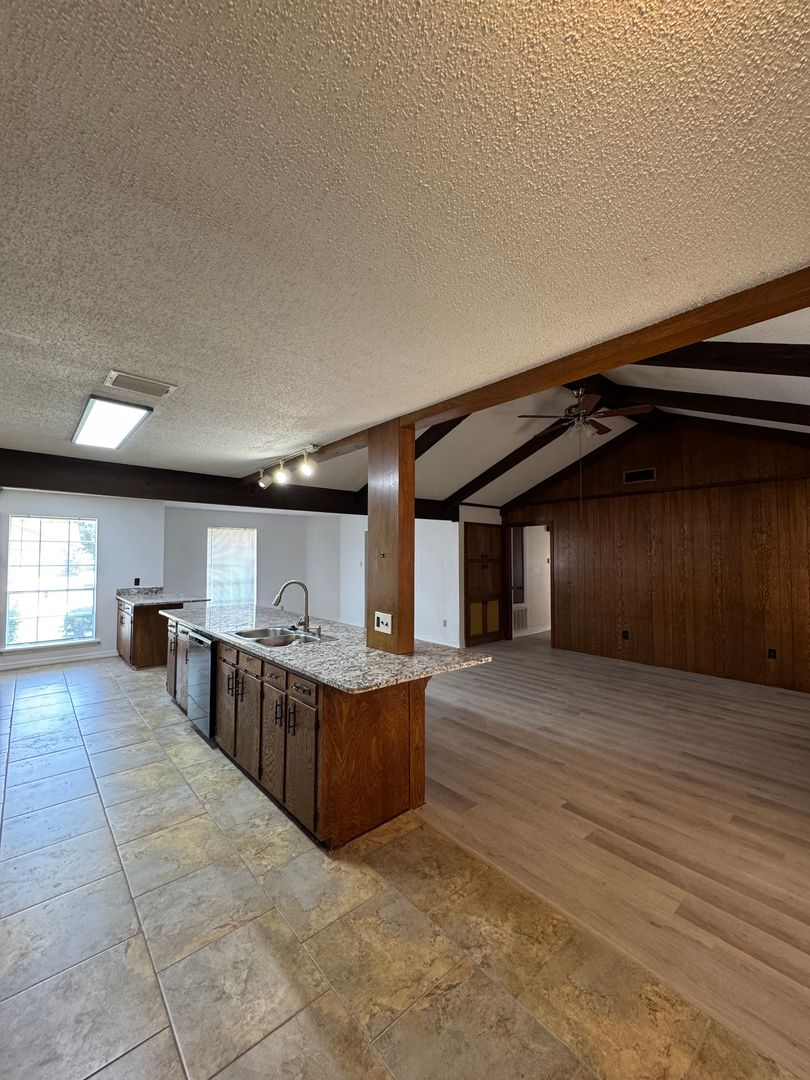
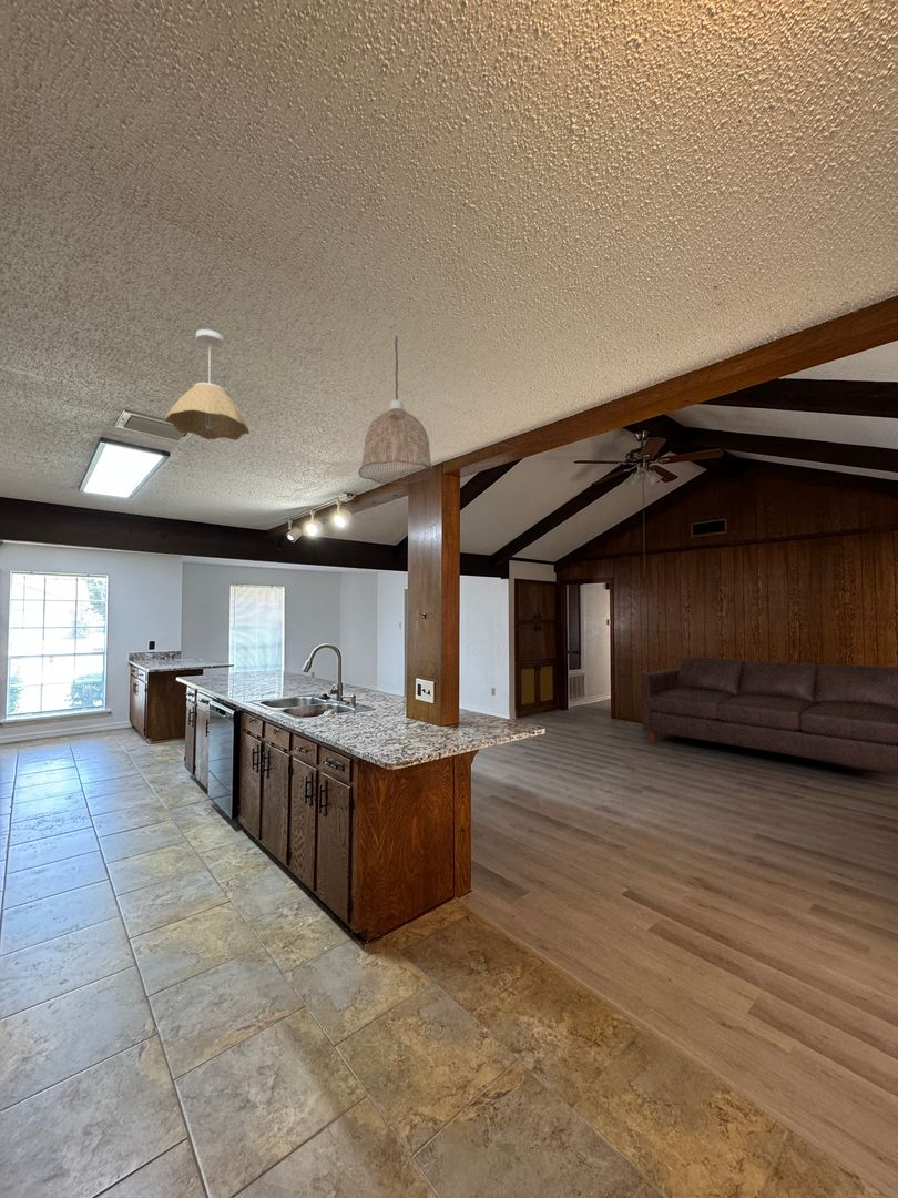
+ sofa (769, 710)
+ pendant light (208, 382)
+ pendant lamp (396, 405)
